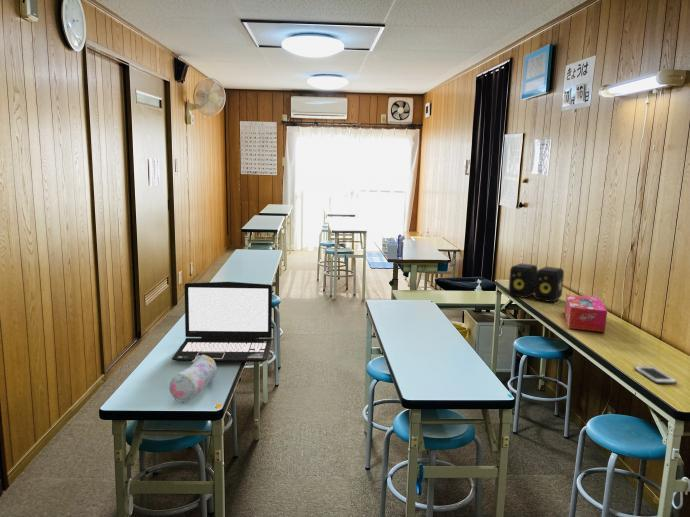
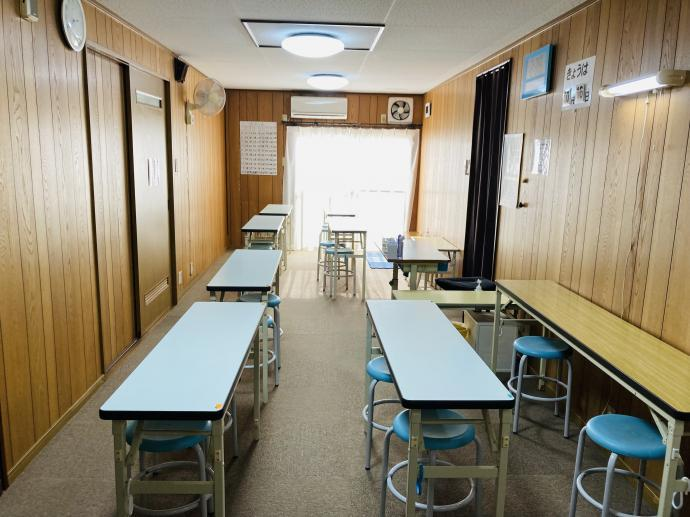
- pencil case (194, 377)
- laptop (224, 321)
- tissue box (584, 312)
- cell phone (654, 374)
- speaker (535, 282)
